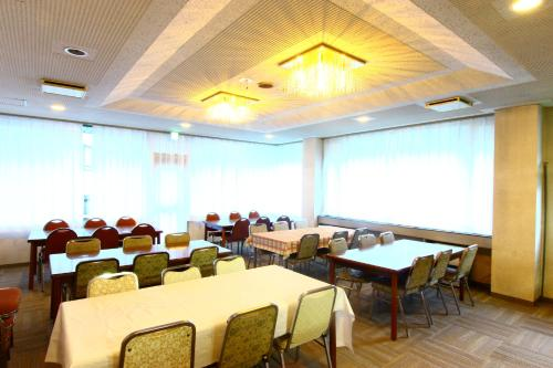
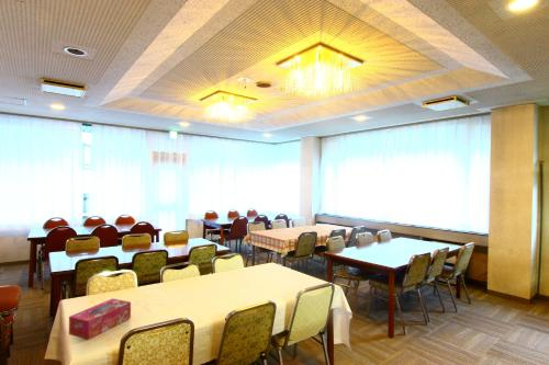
+ tissue box (101, 317)
